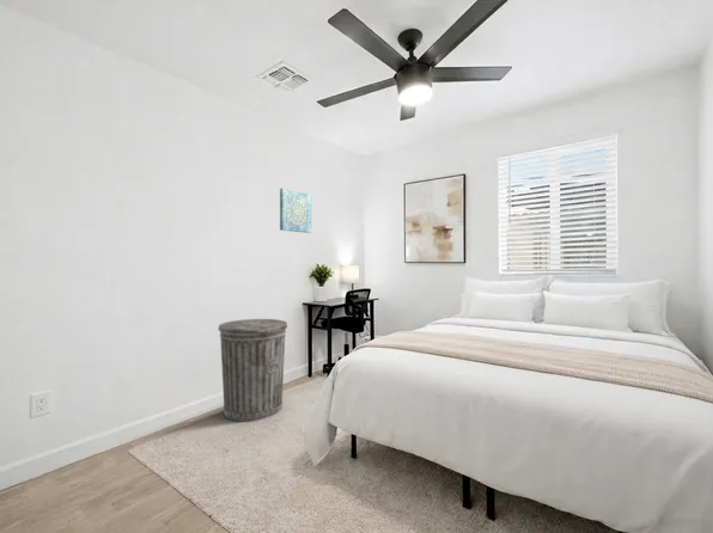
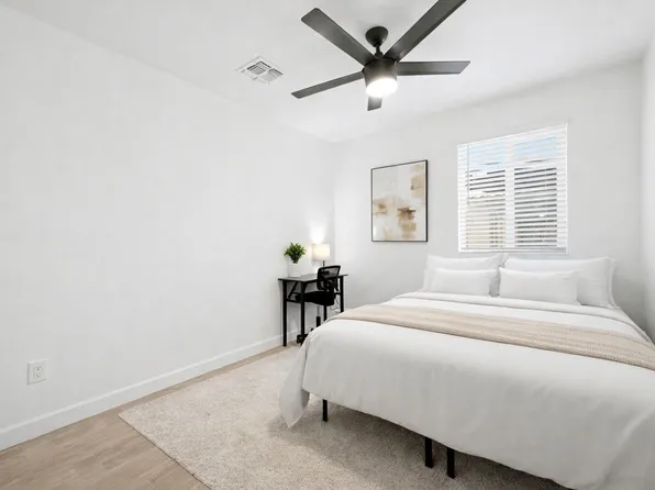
- wall art (295, 212)
- trash can (254, 366)
